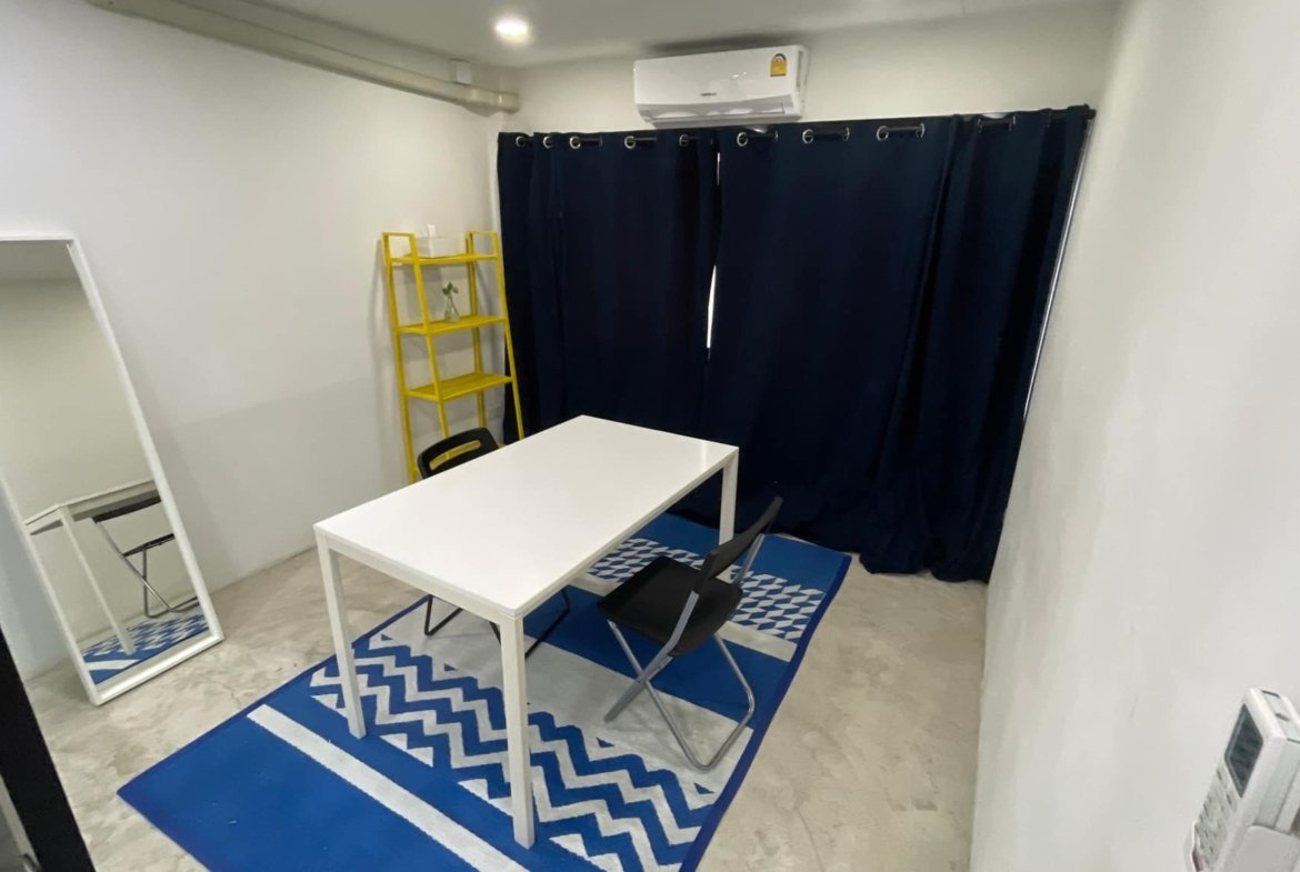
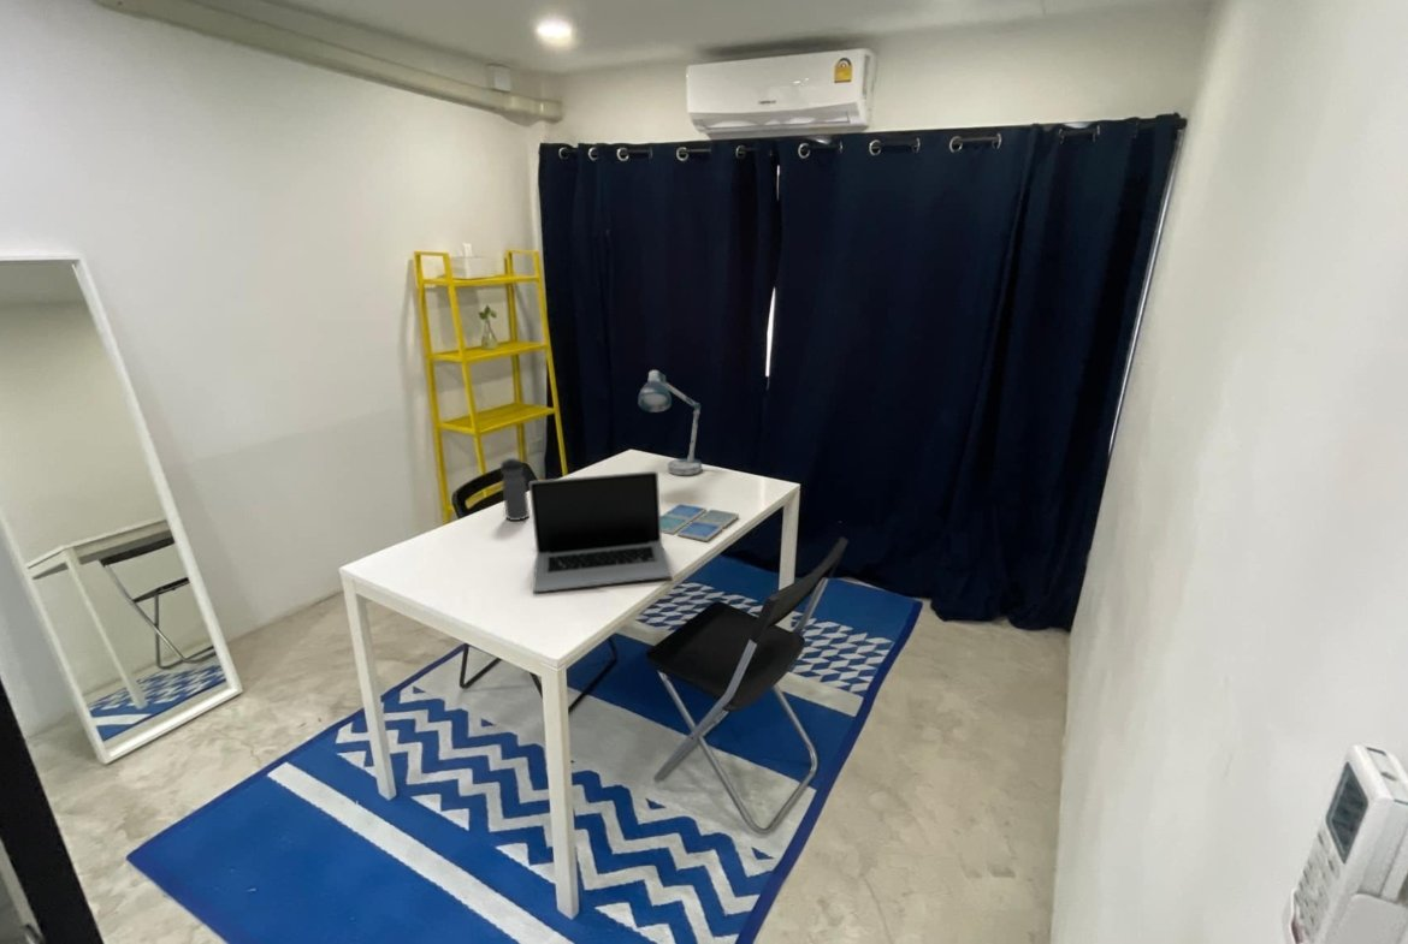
+ desk lamp (667, 408)
+ water bottle (514, 487)
+ laptop (598, 528)
+ drink coaster (691, 521)
